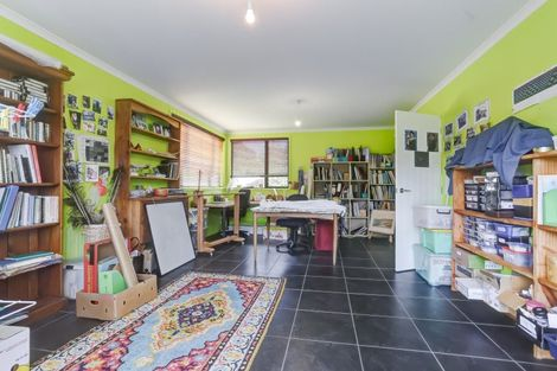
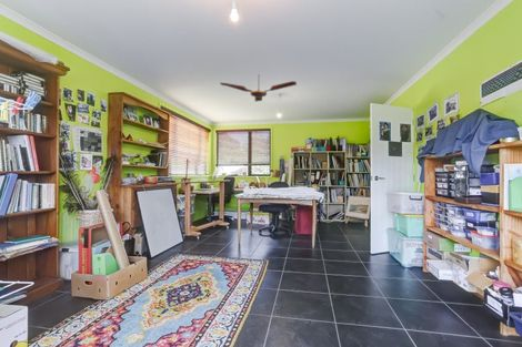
+ ceiling fan (258, 88)
